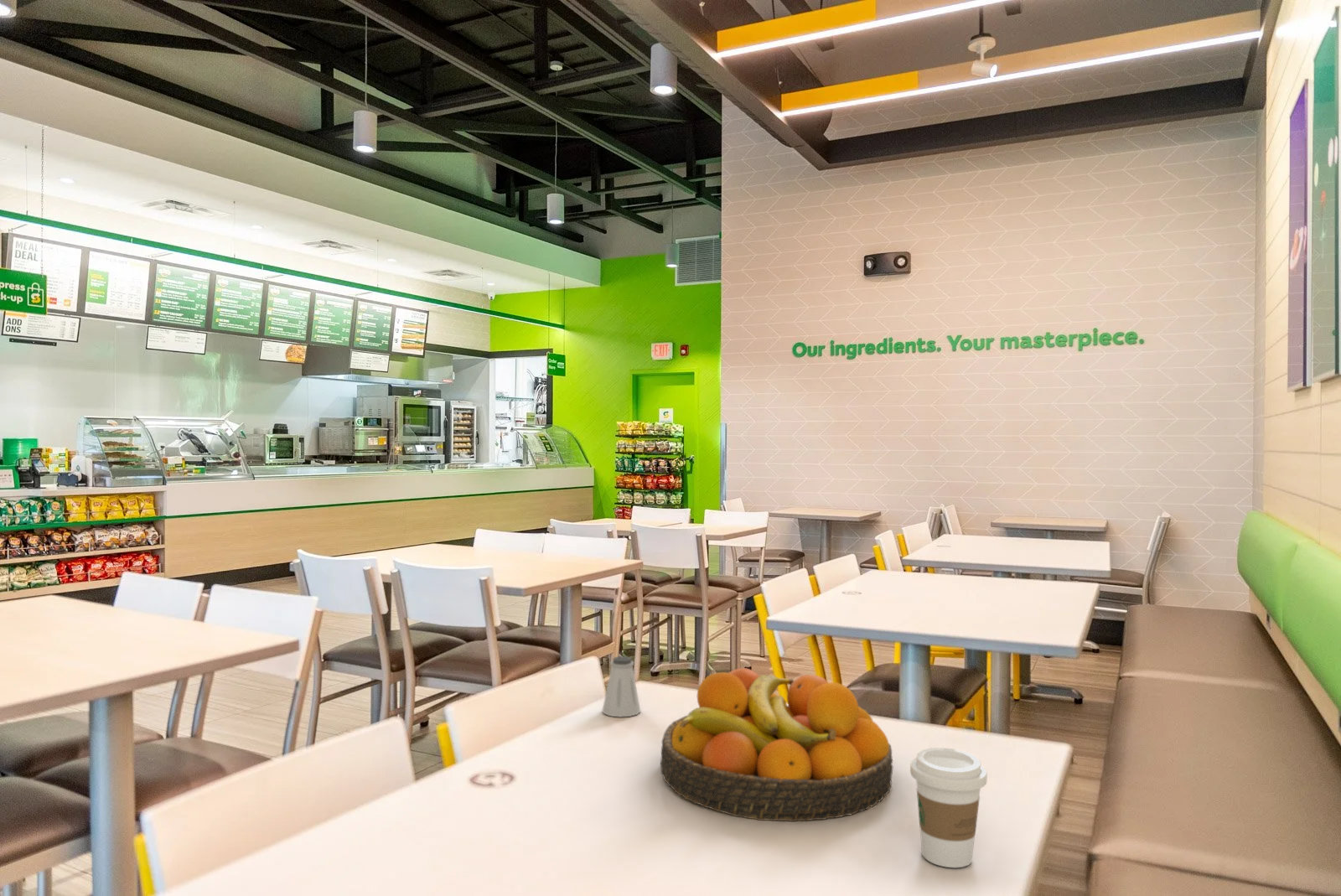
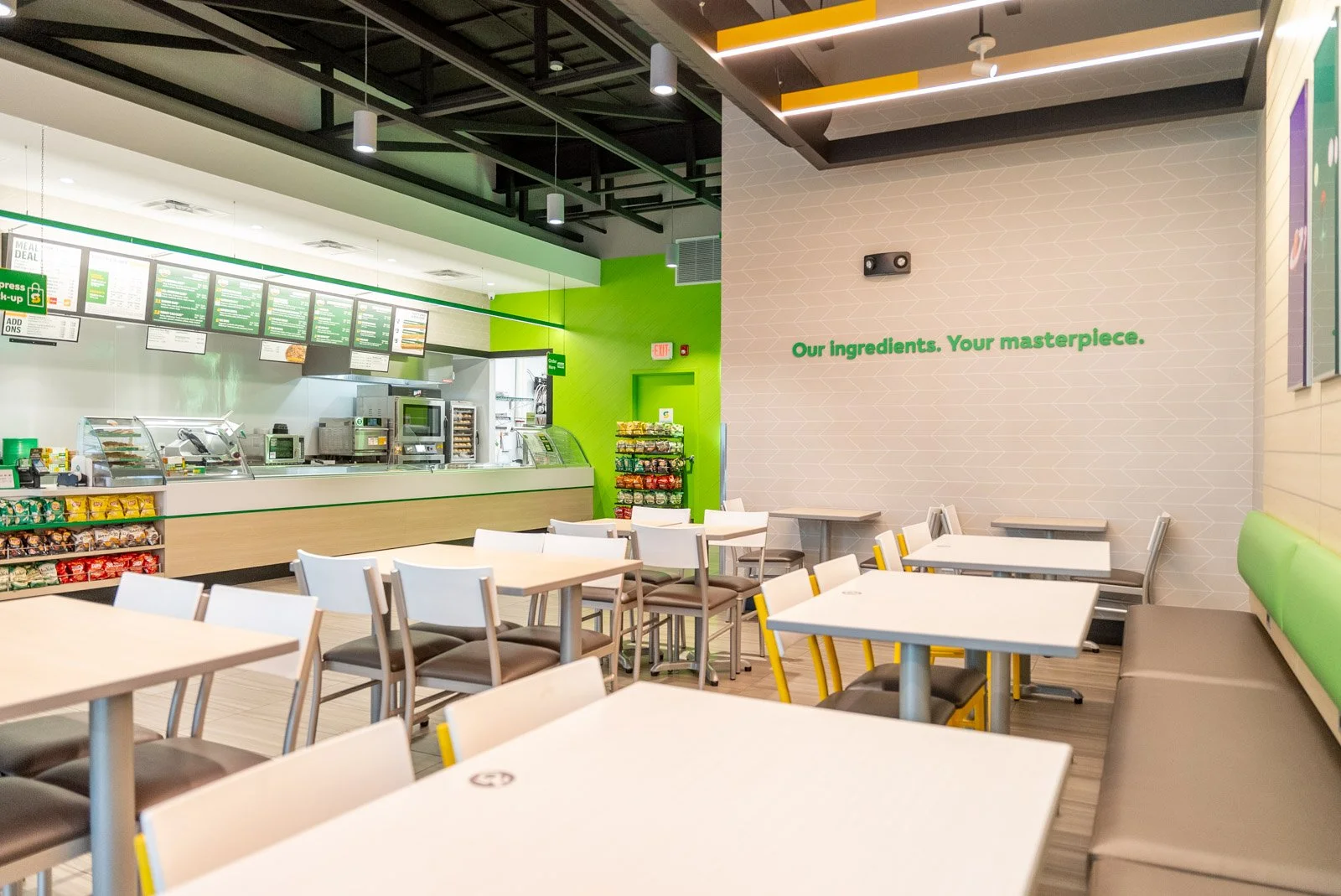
- saltshaker (621, 685)
- coffee cup (947, 807)
- fruit bowl (775, 723)
